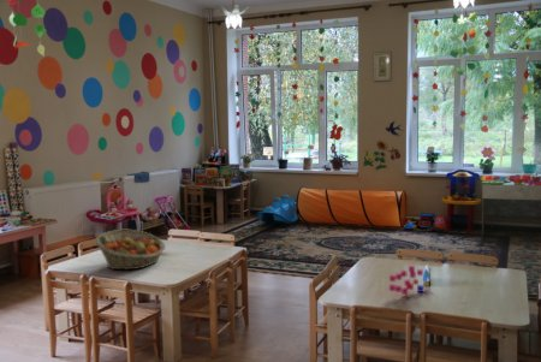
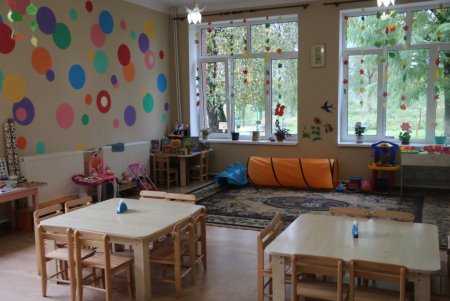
- toy blocks (409, 279)
- fruit basket (130, 248)
